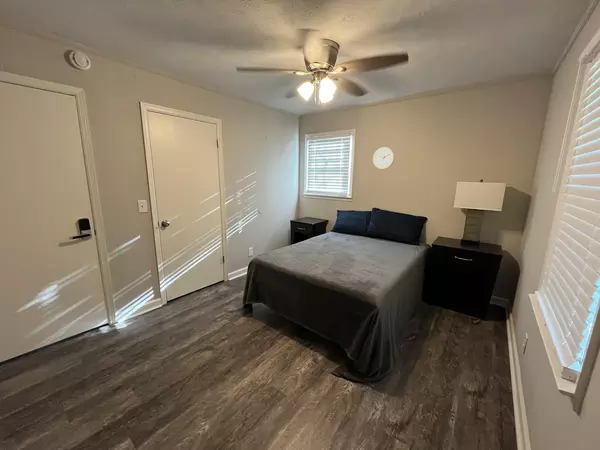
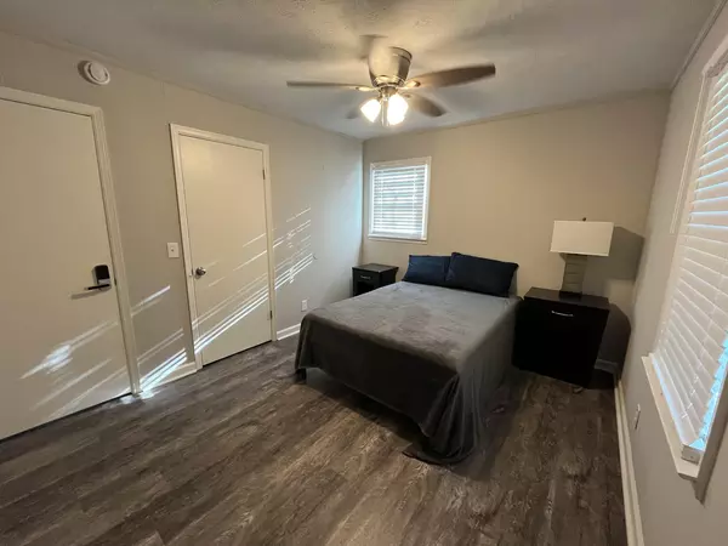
- wall clock (383, 158)
